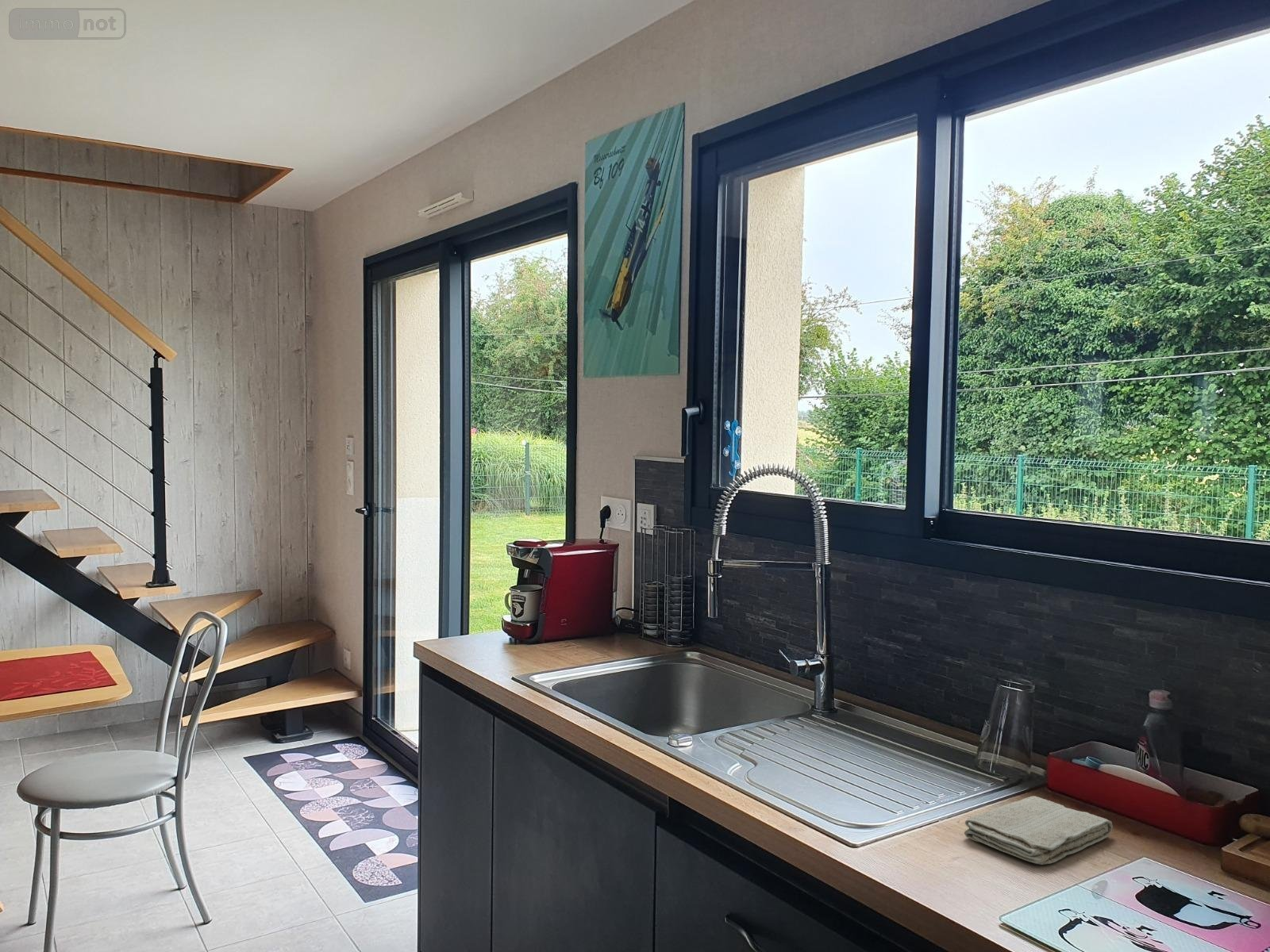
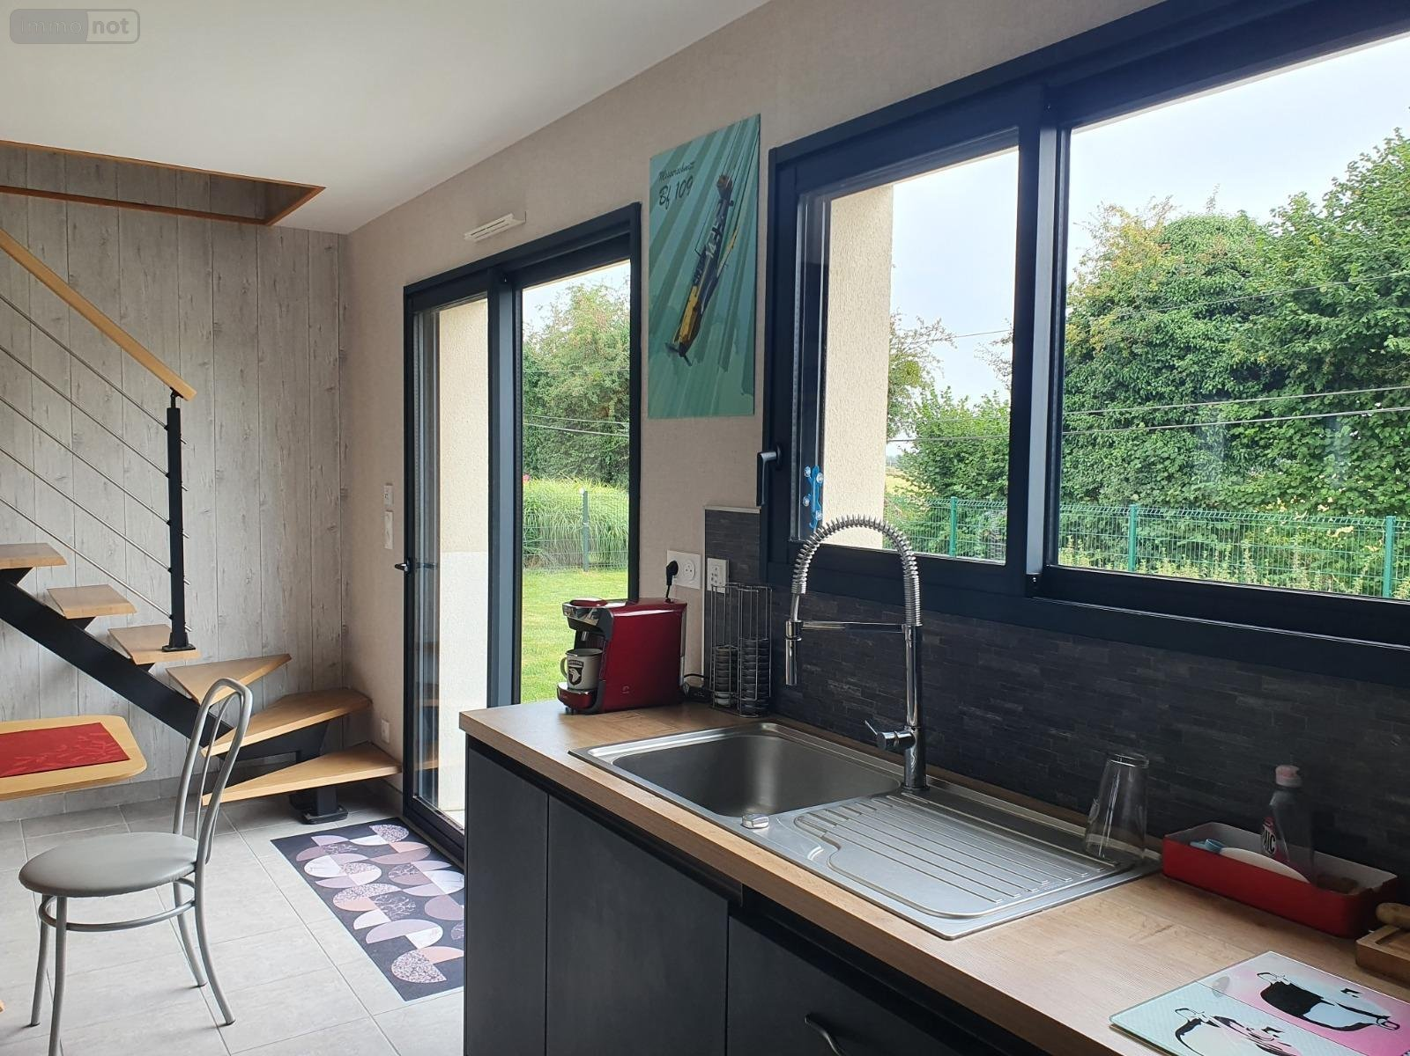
- washcloth (1037, 826)
